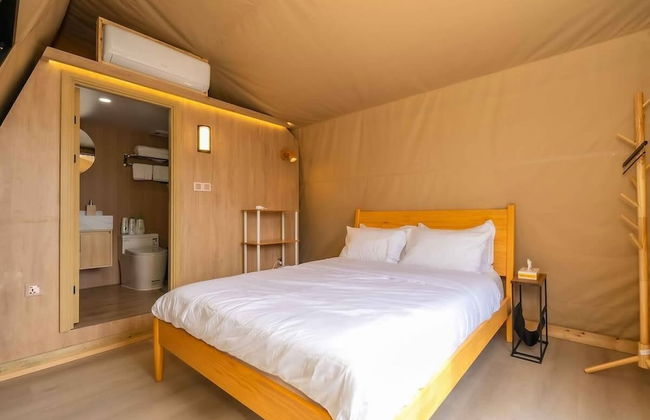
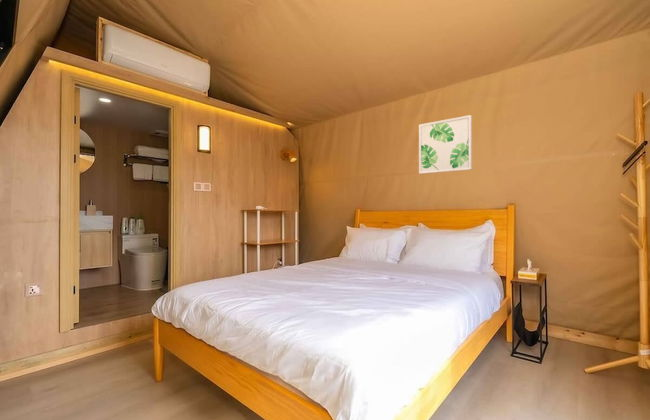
+ wall art (444, 146)
